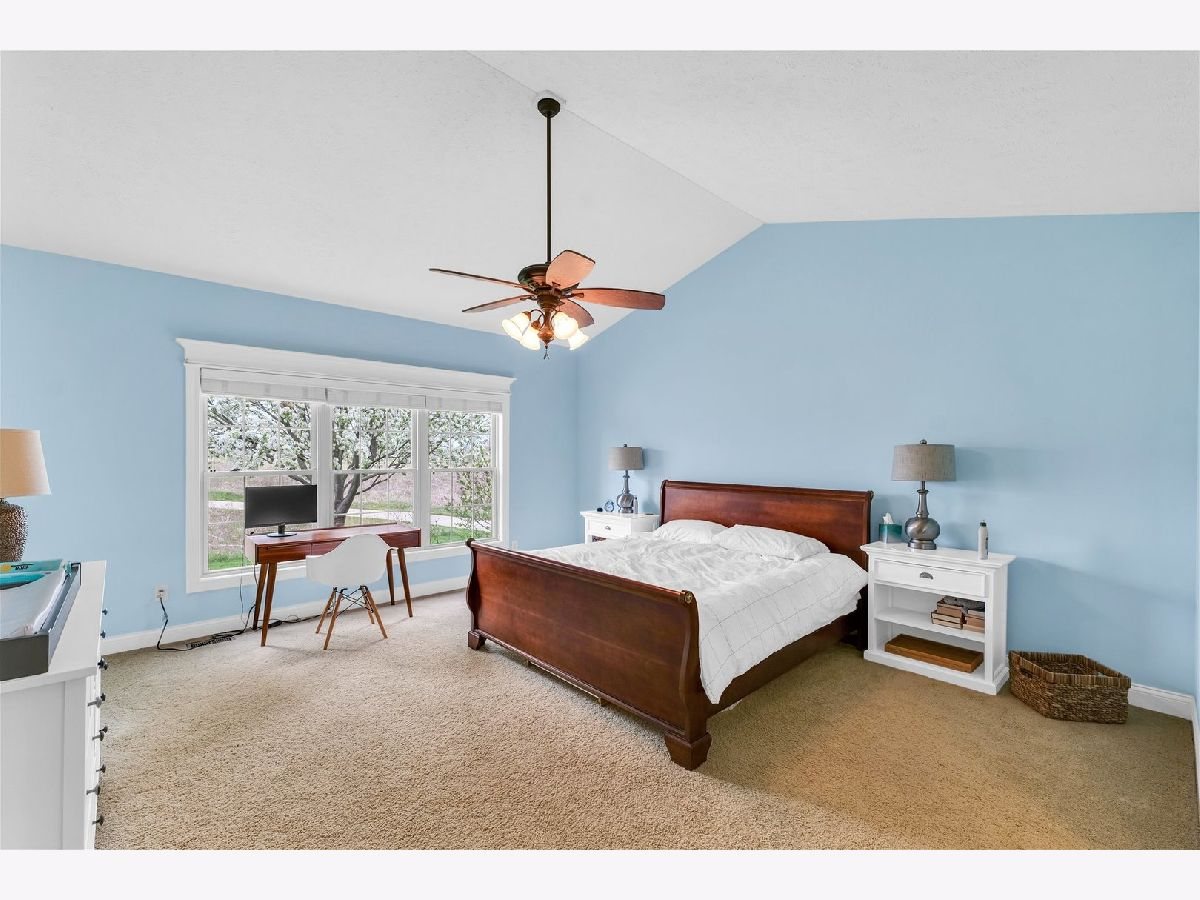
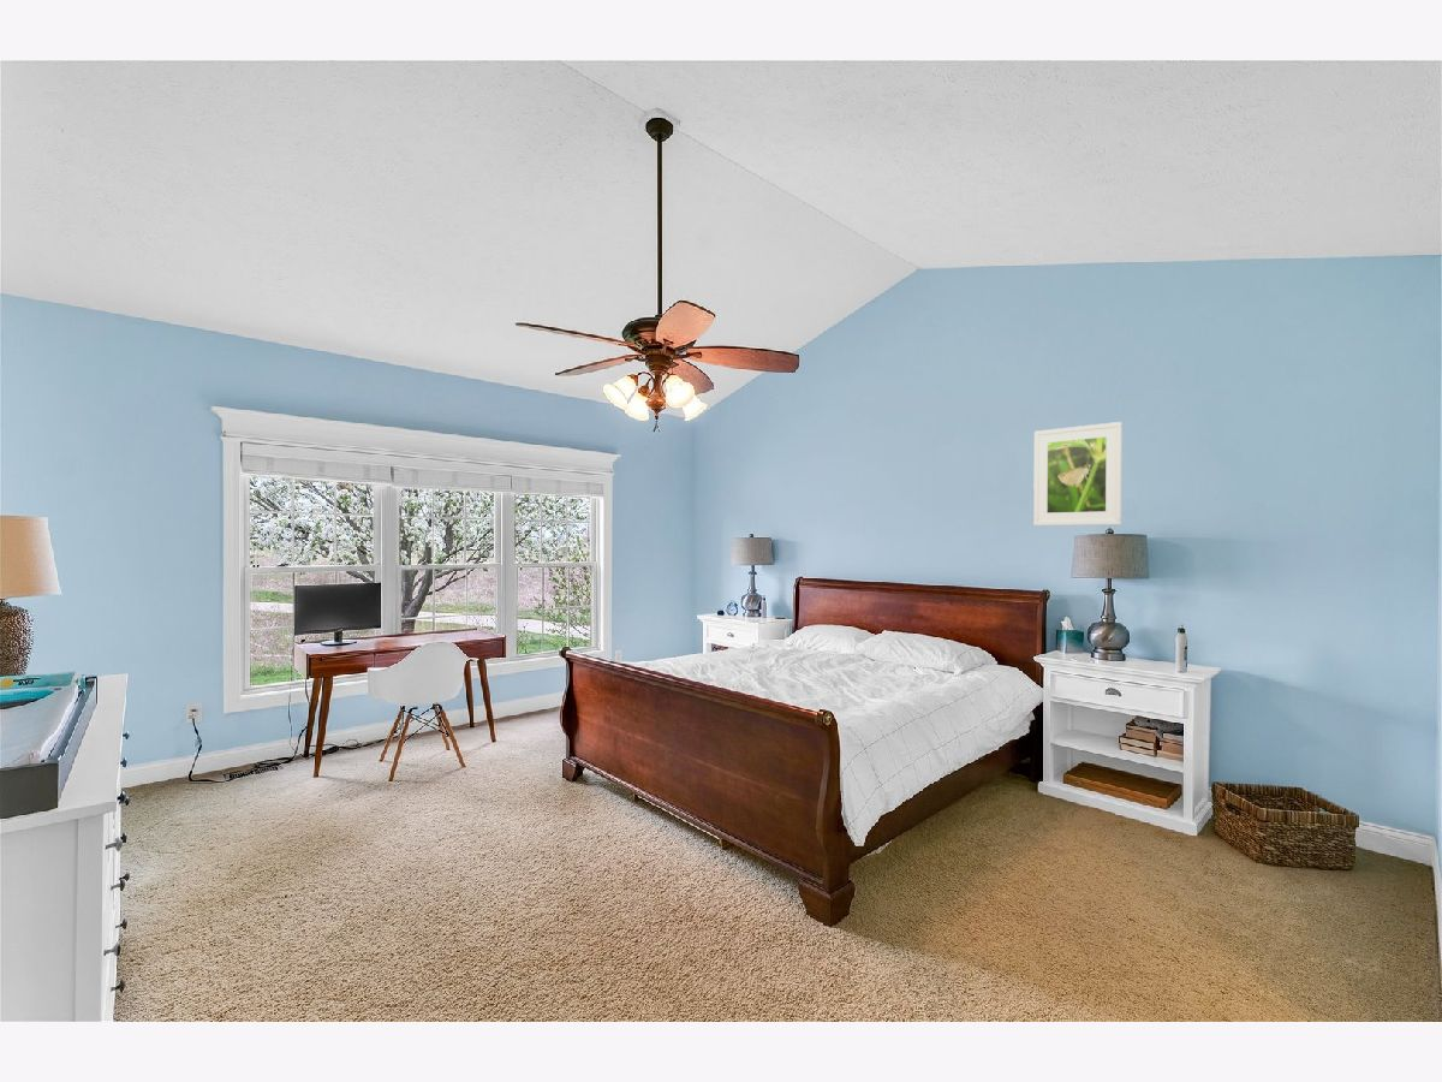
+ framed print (1075, 476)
